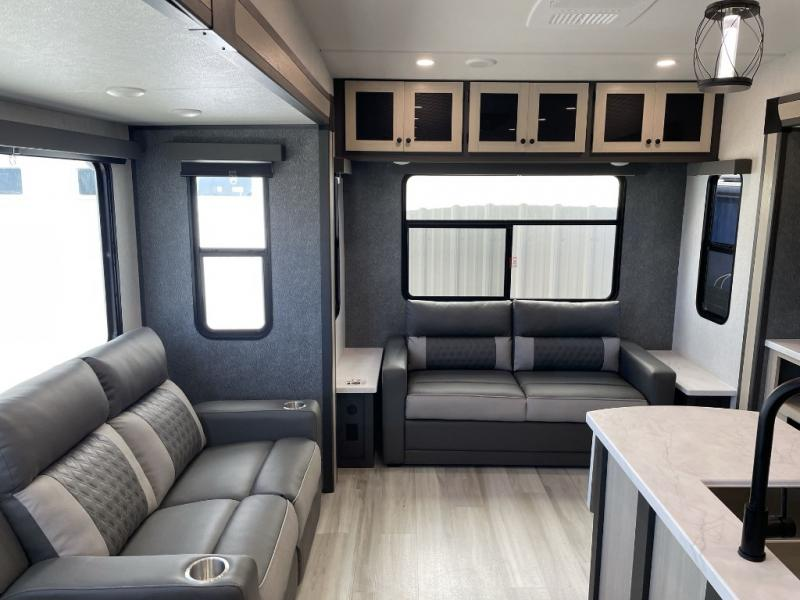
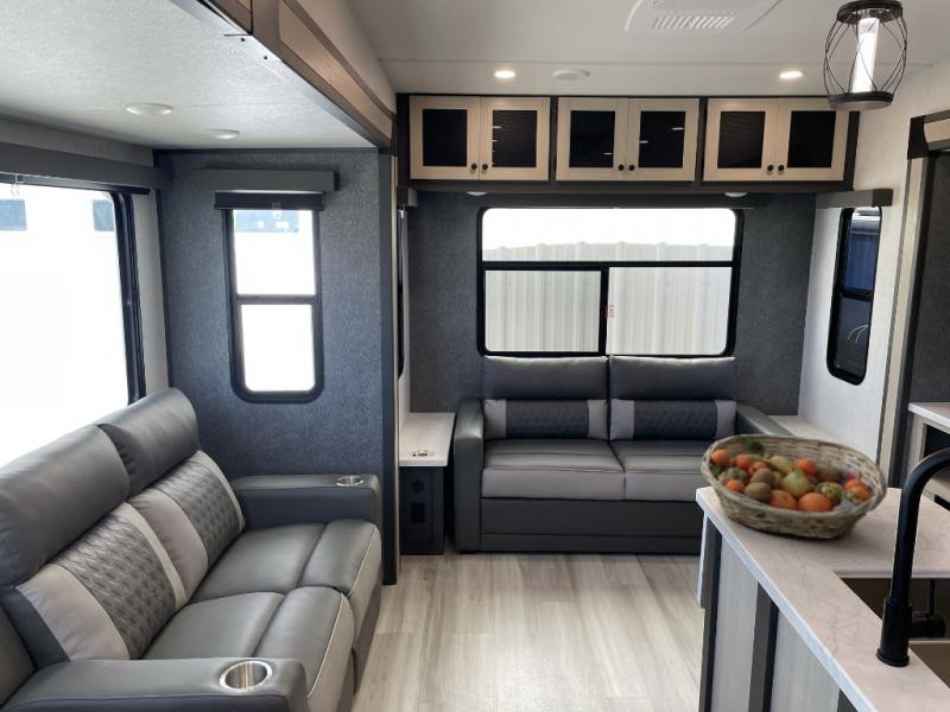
+ fruit basket (788, 483)
